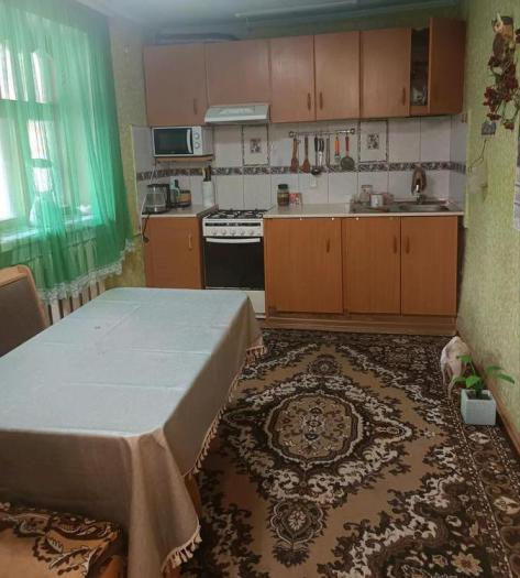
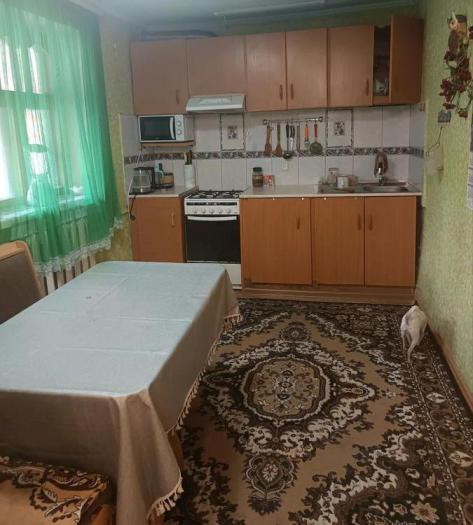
- potted plant (478, 390)
